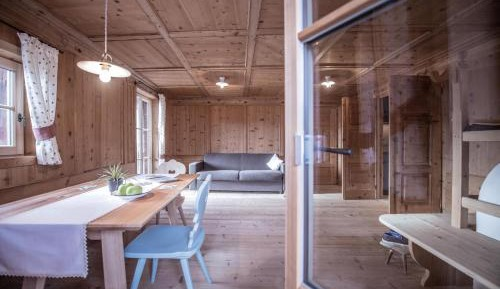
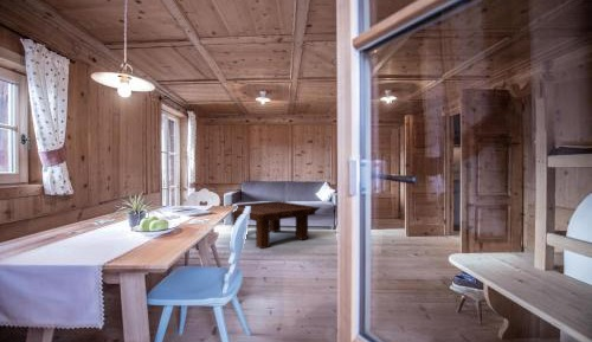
+ coffee table (269, 222)
